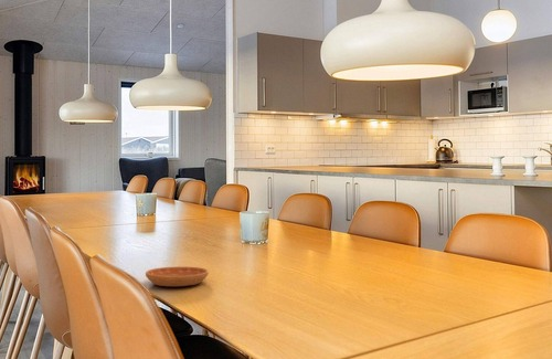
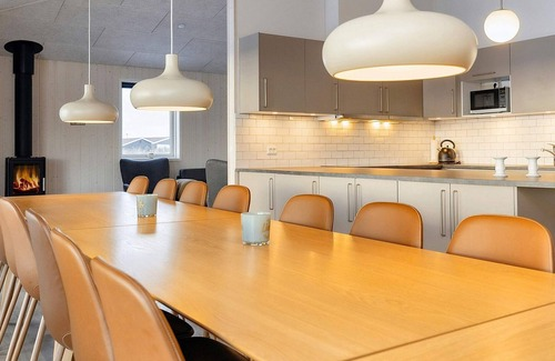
- saucer (177, 276)
